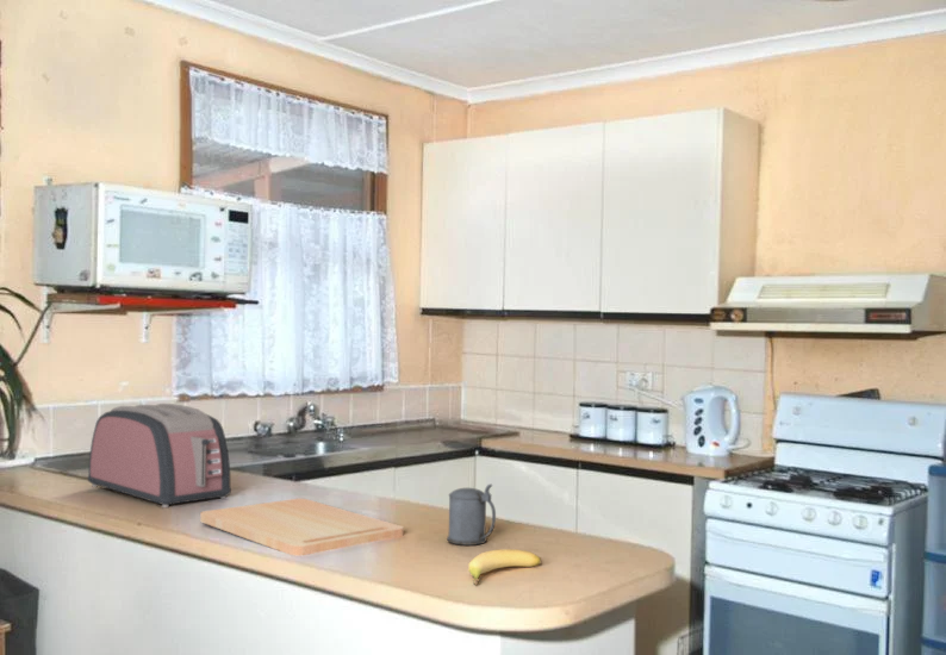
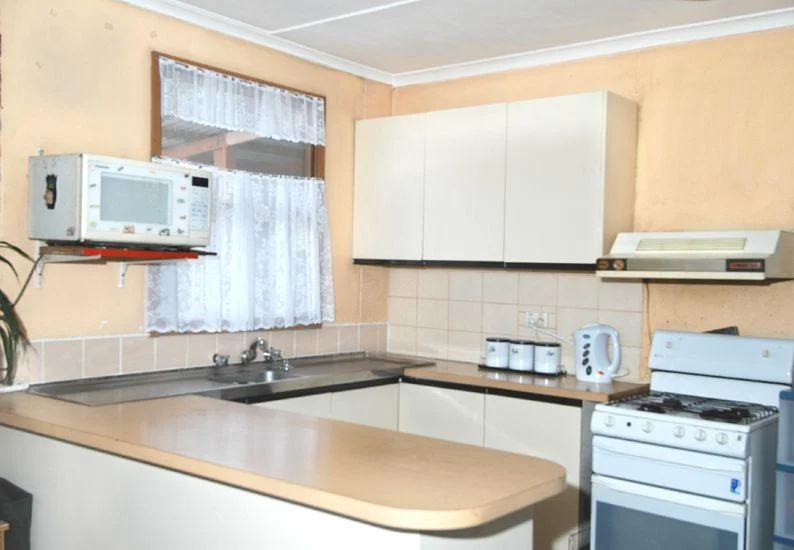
- toaster (161, 449)
- cutting board (299, 524)
- banana (502, 562)
- beer stein (473, 511)
